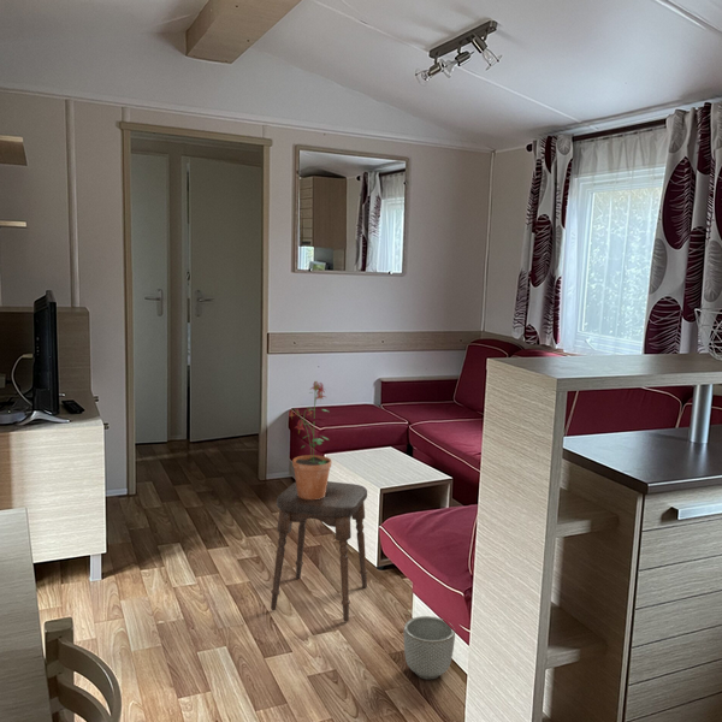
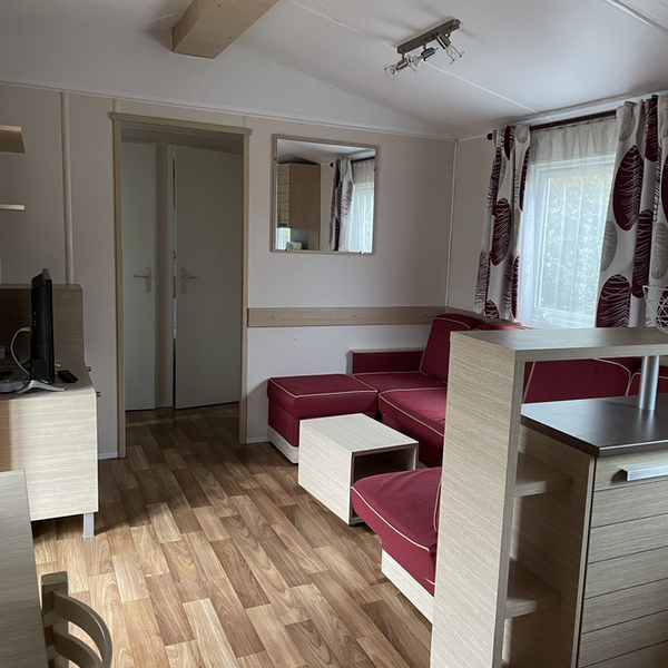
- potted plant (308, 437)
- stool (336, 539)
- planter (428, 650)
